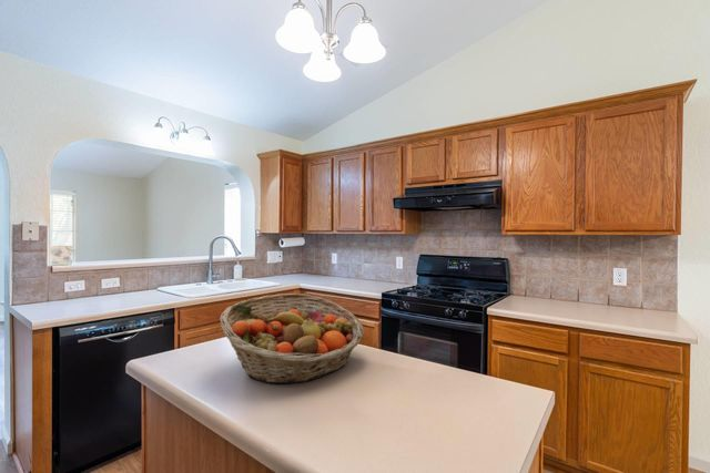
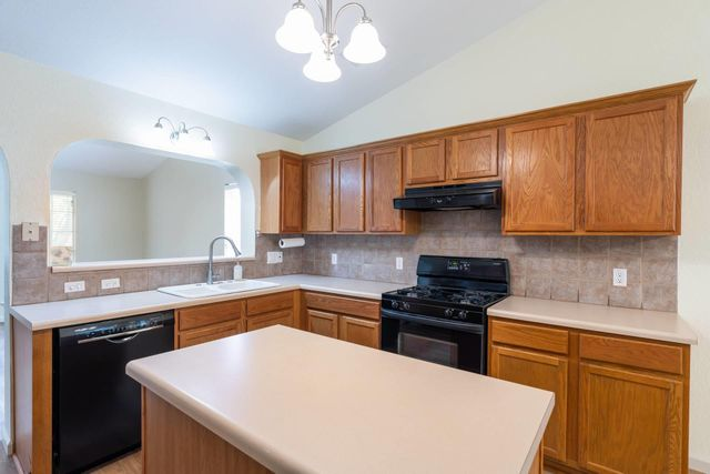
- fruit basket (295, 332)
